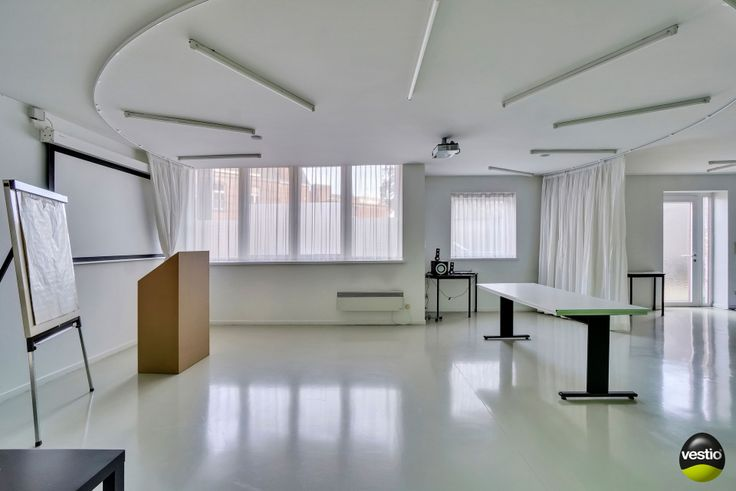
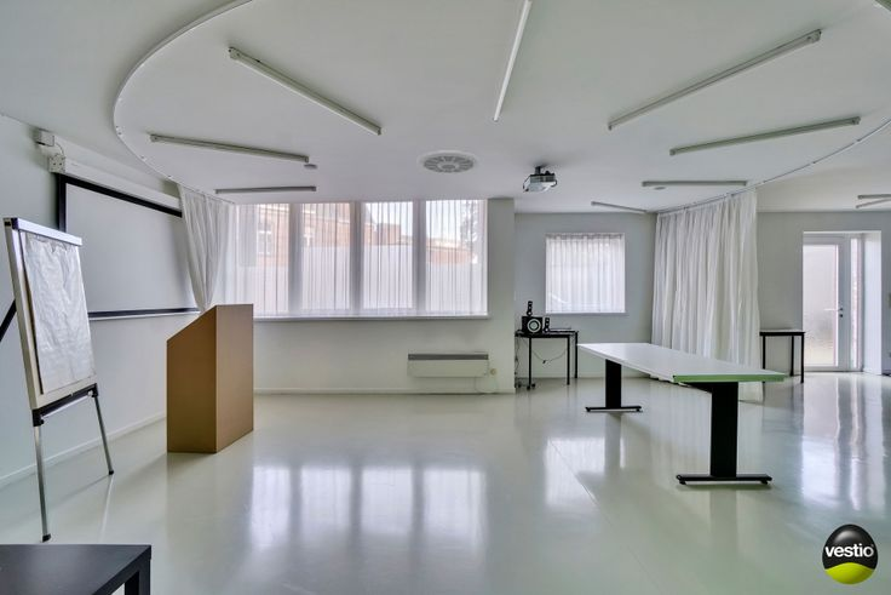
+ ceiling vent (448, 164)
